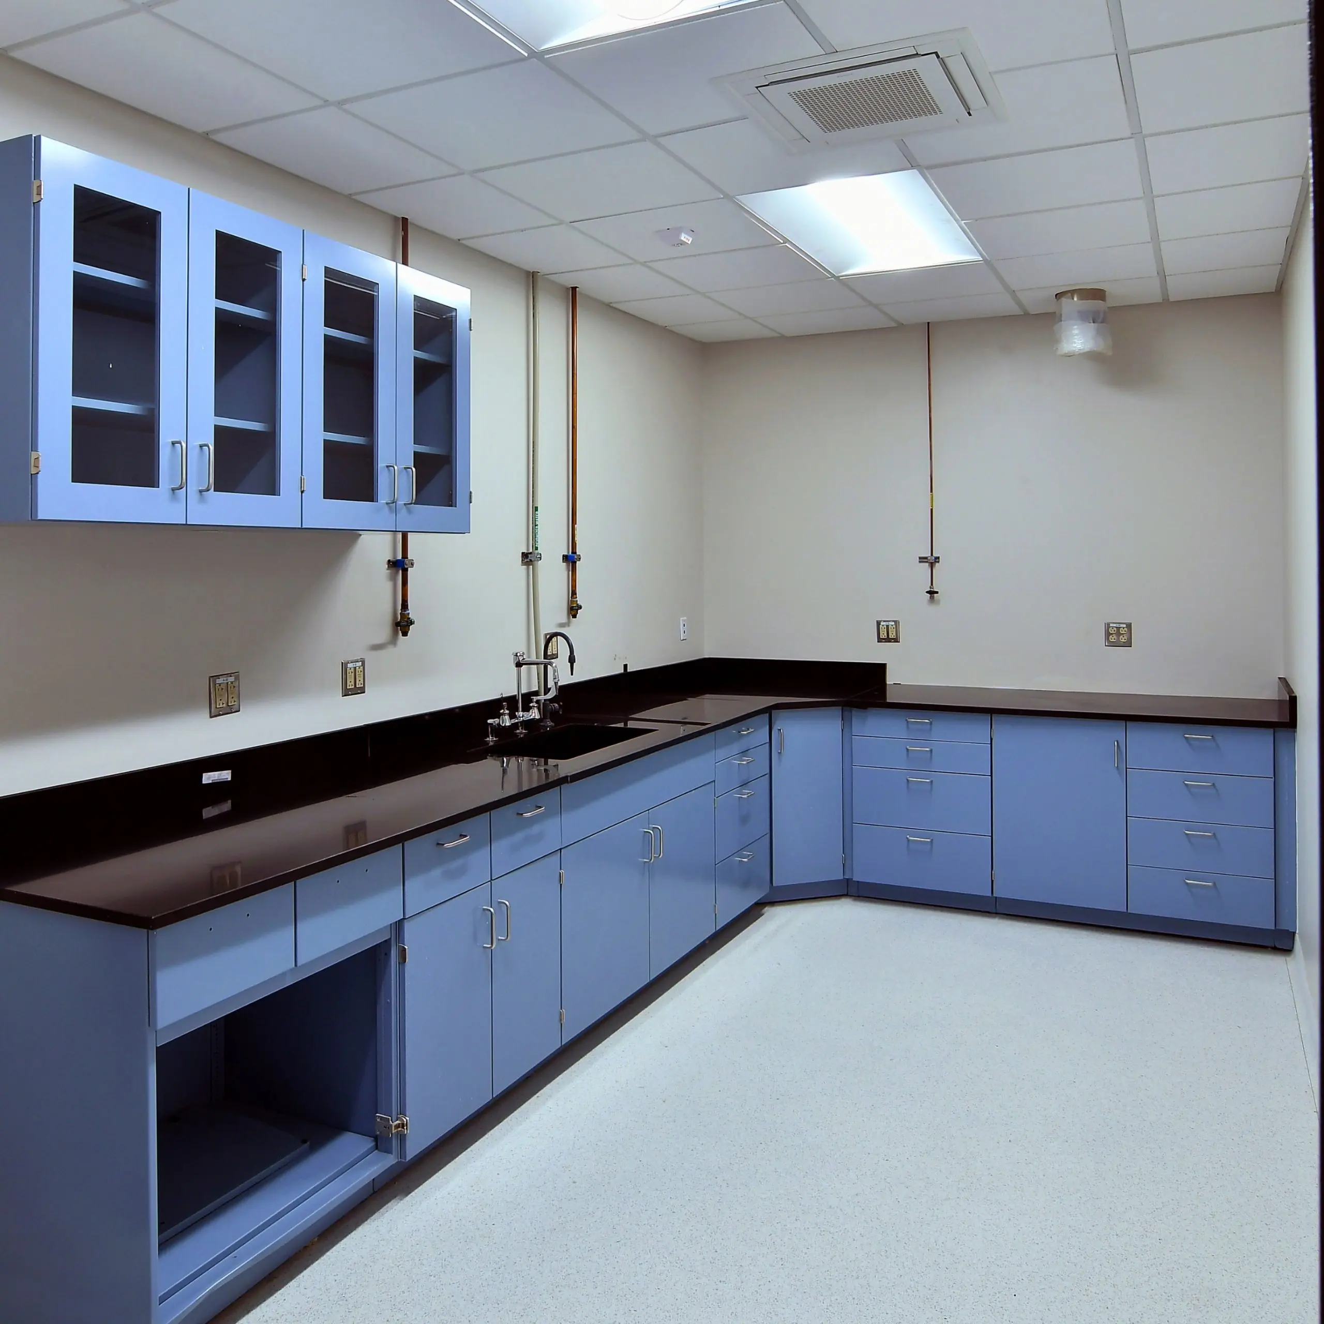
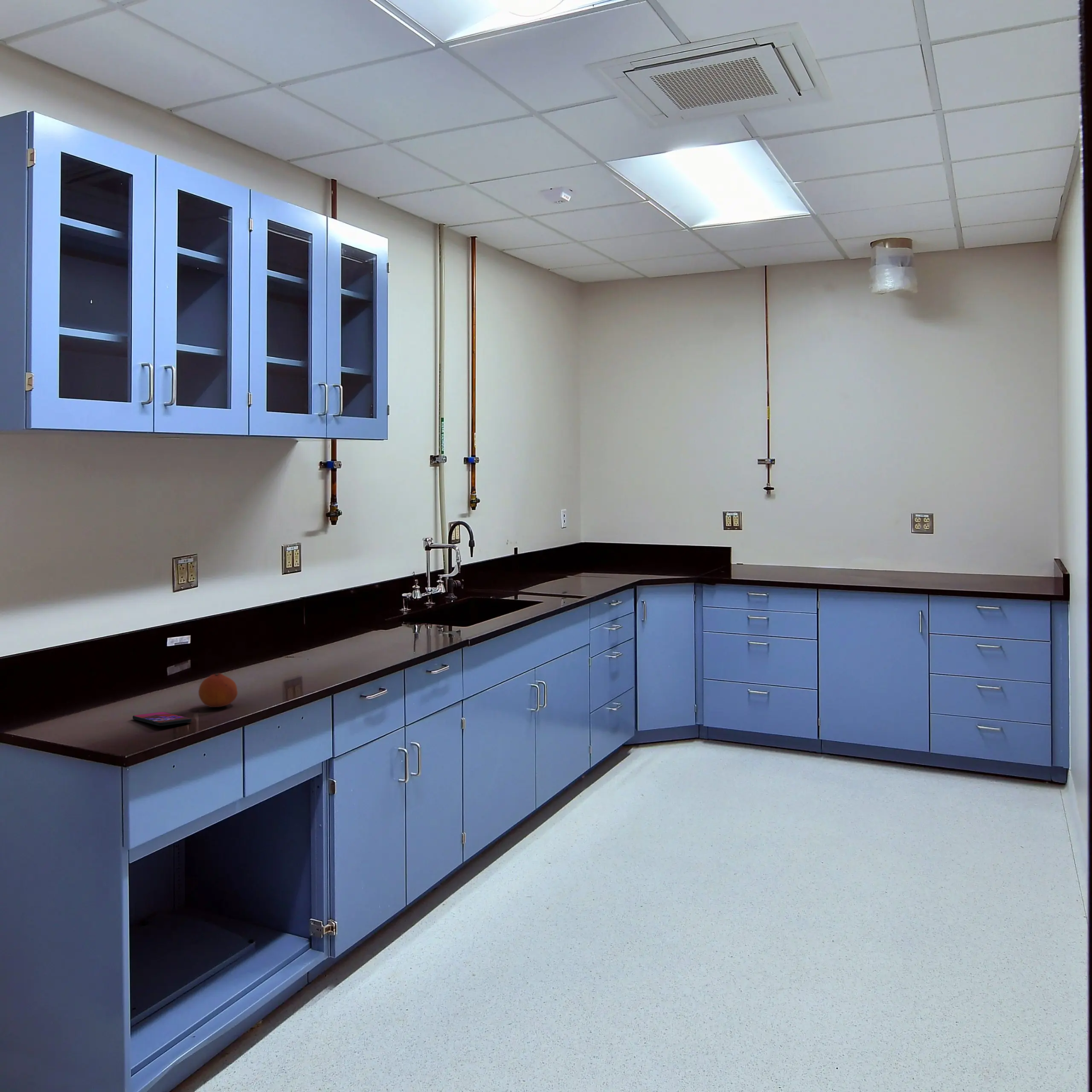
+ smartphone (162, 718)
+ fruit (218, 690)
